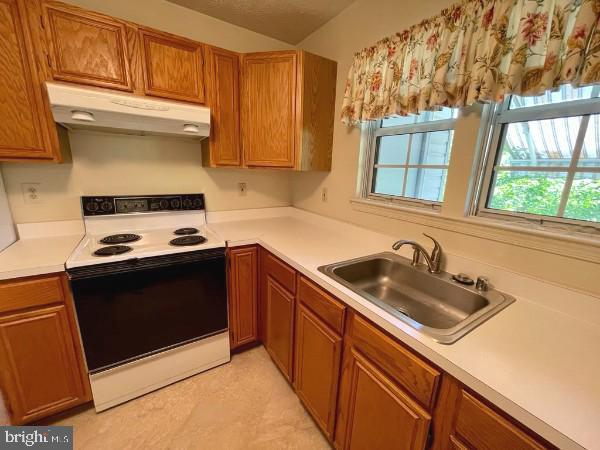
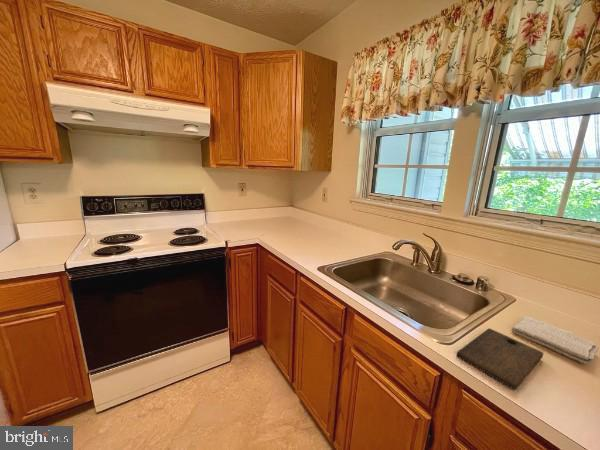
+ washcloth (552, 337)
+ cutting board (500, 354)
